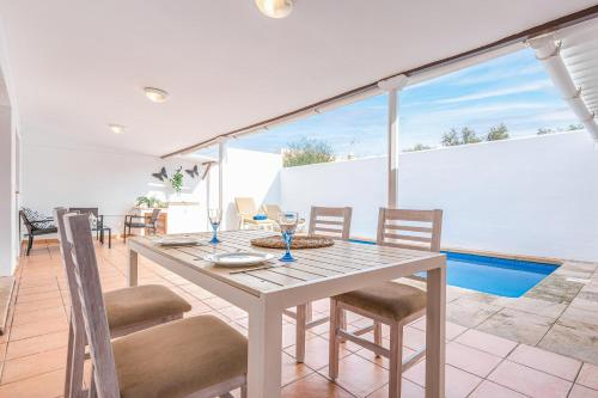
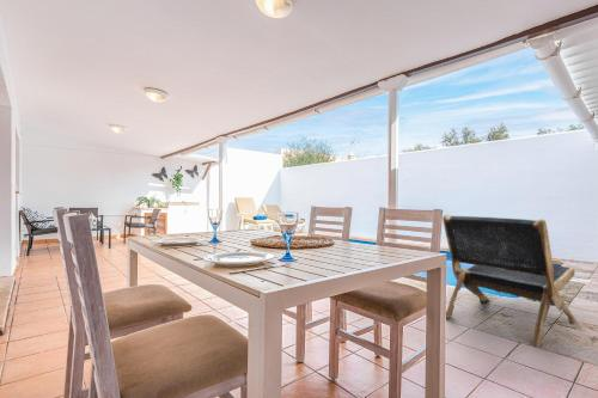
+ lounge chair (508, 267)
